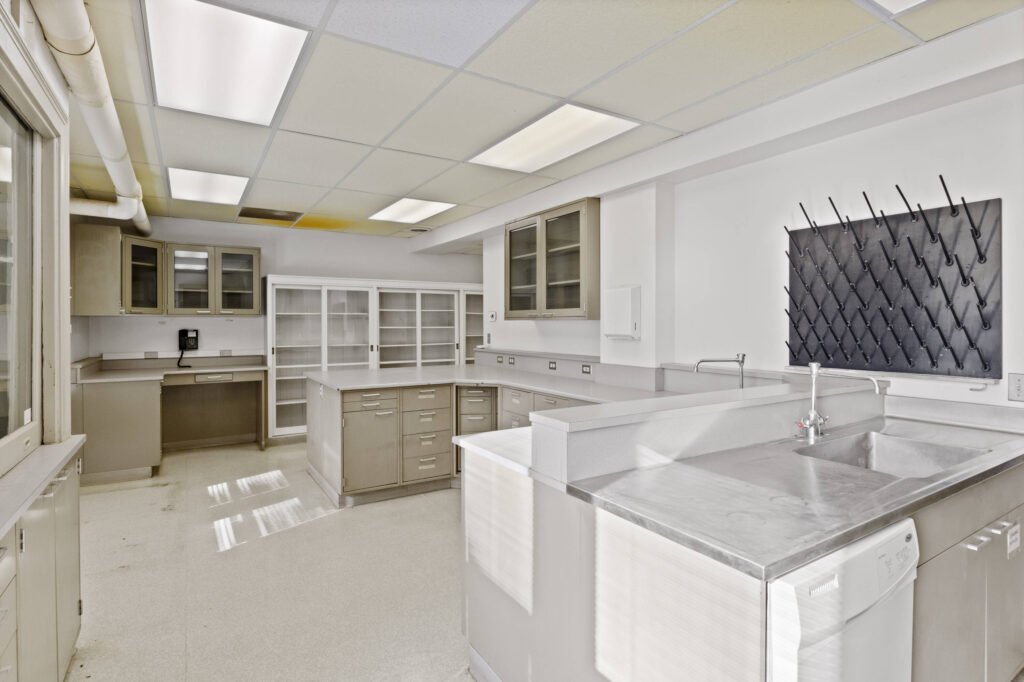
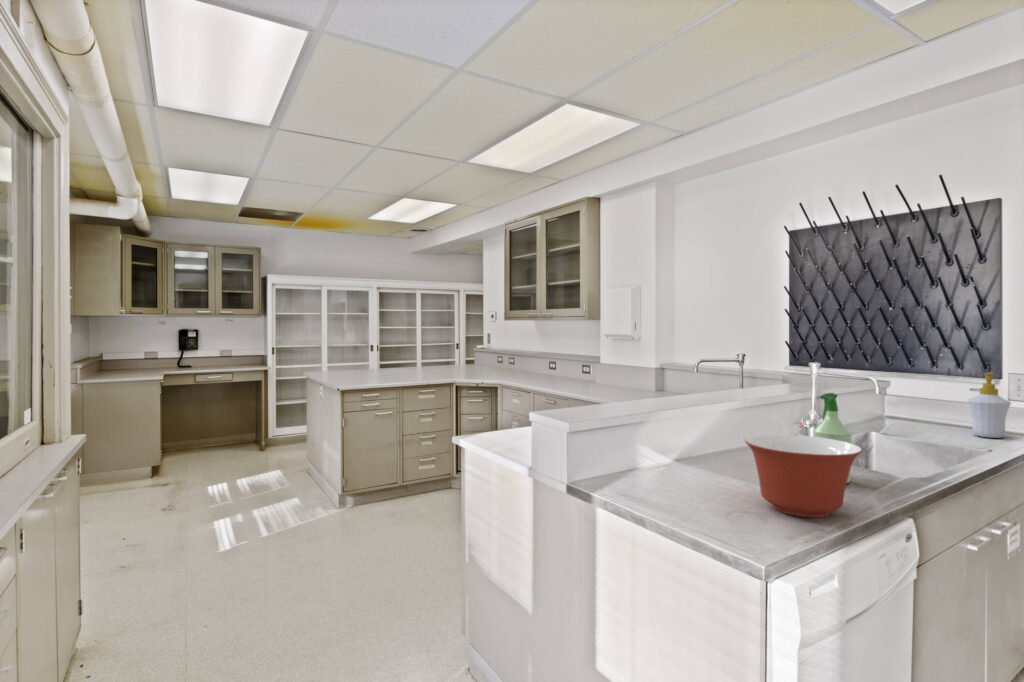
+ spray bottle (831, 436)
+ mixing bowl (800, 476)
+ soap bottle (988, 404)
